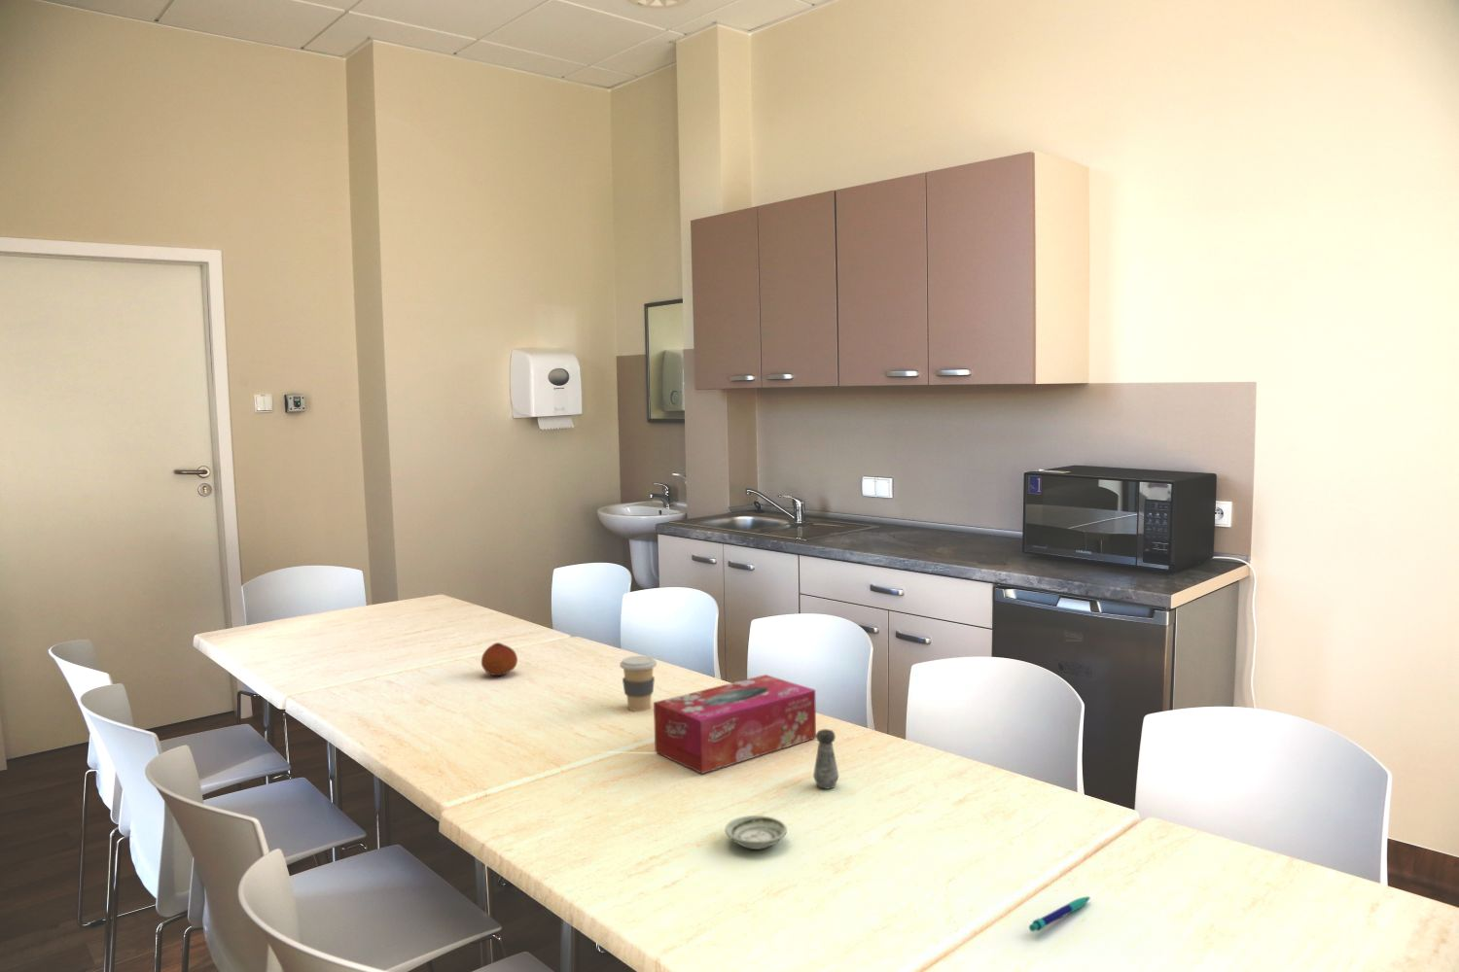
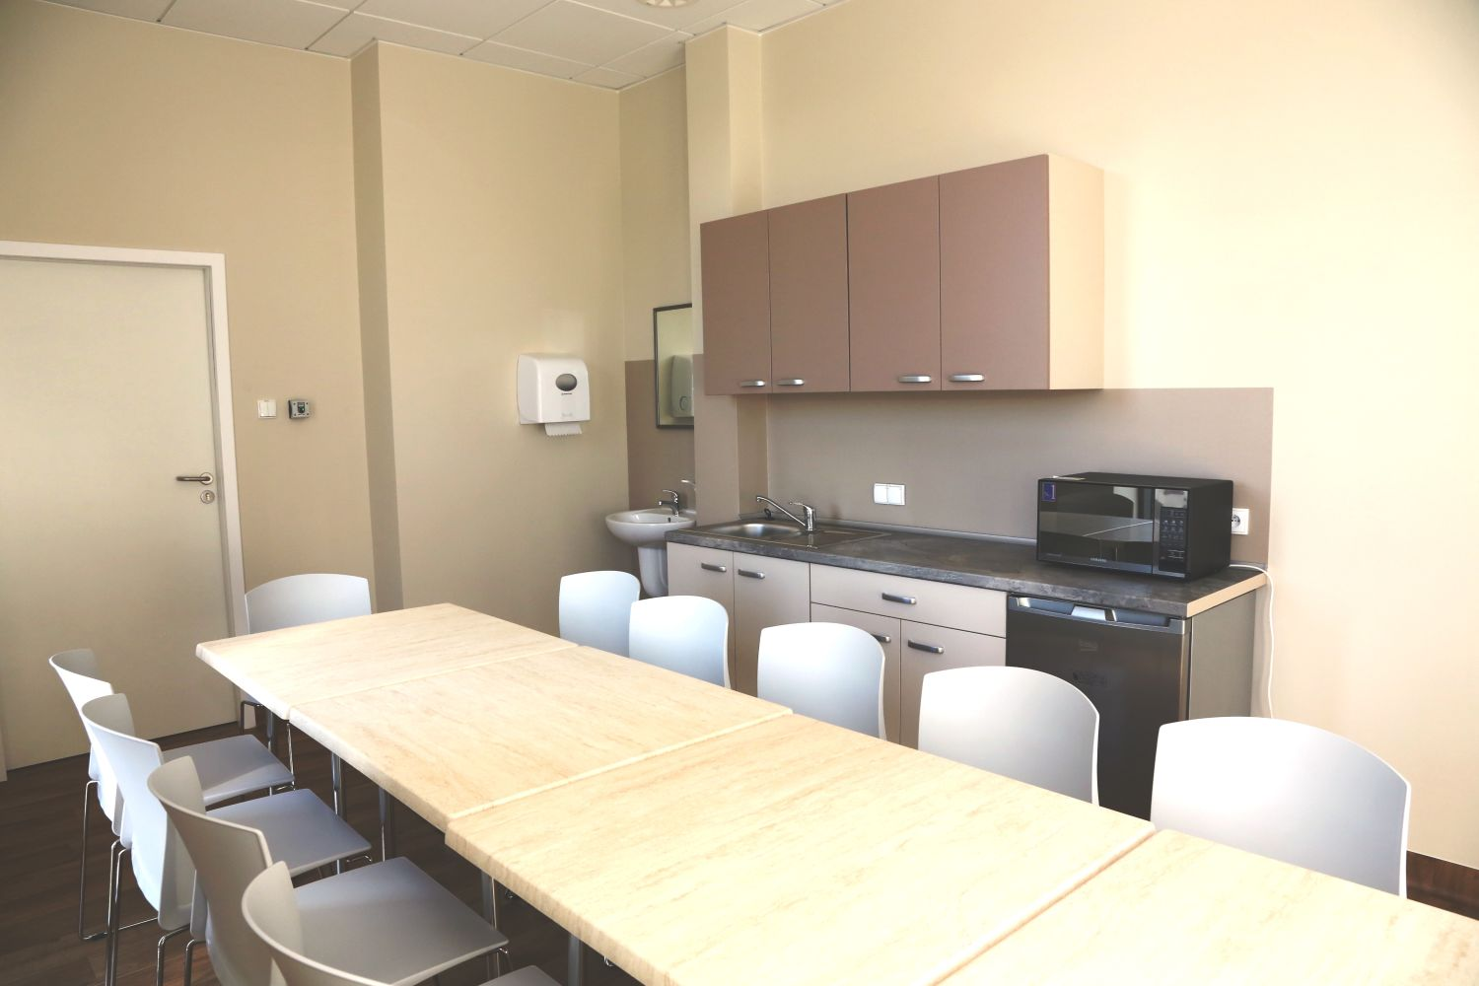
- saucer (756, 835)
- fruit (499, 658)
- pen (1062, 911)
- tissue box (735, 720)
- salt shaker (826, 758)
- coffee cup (638, 683)
